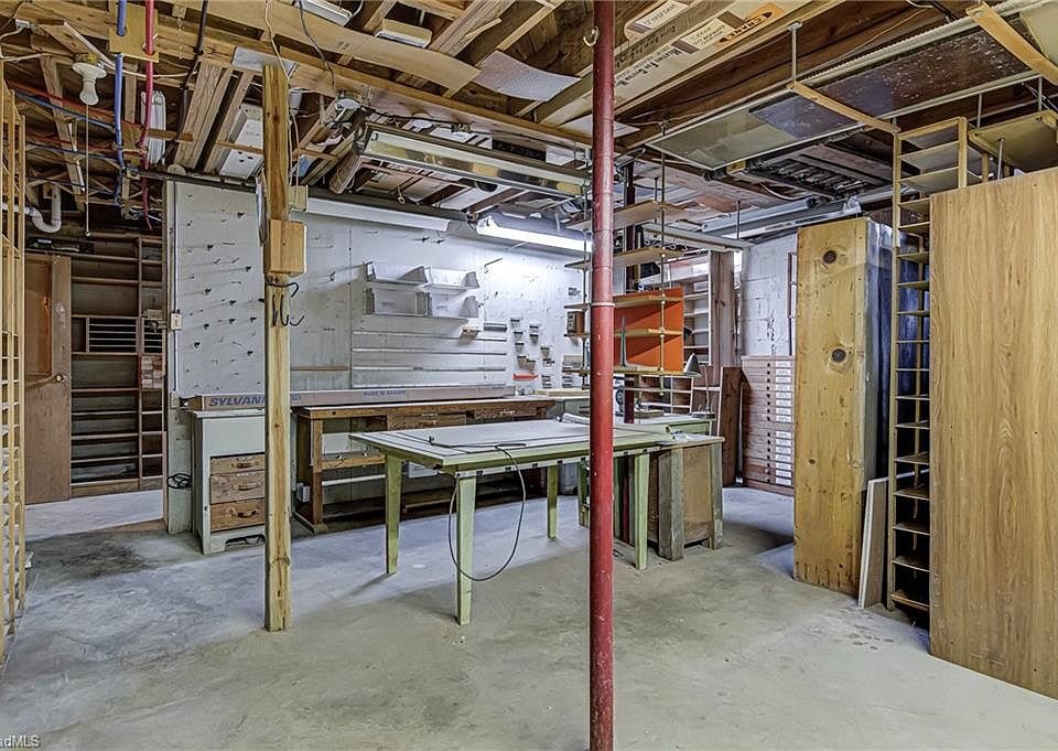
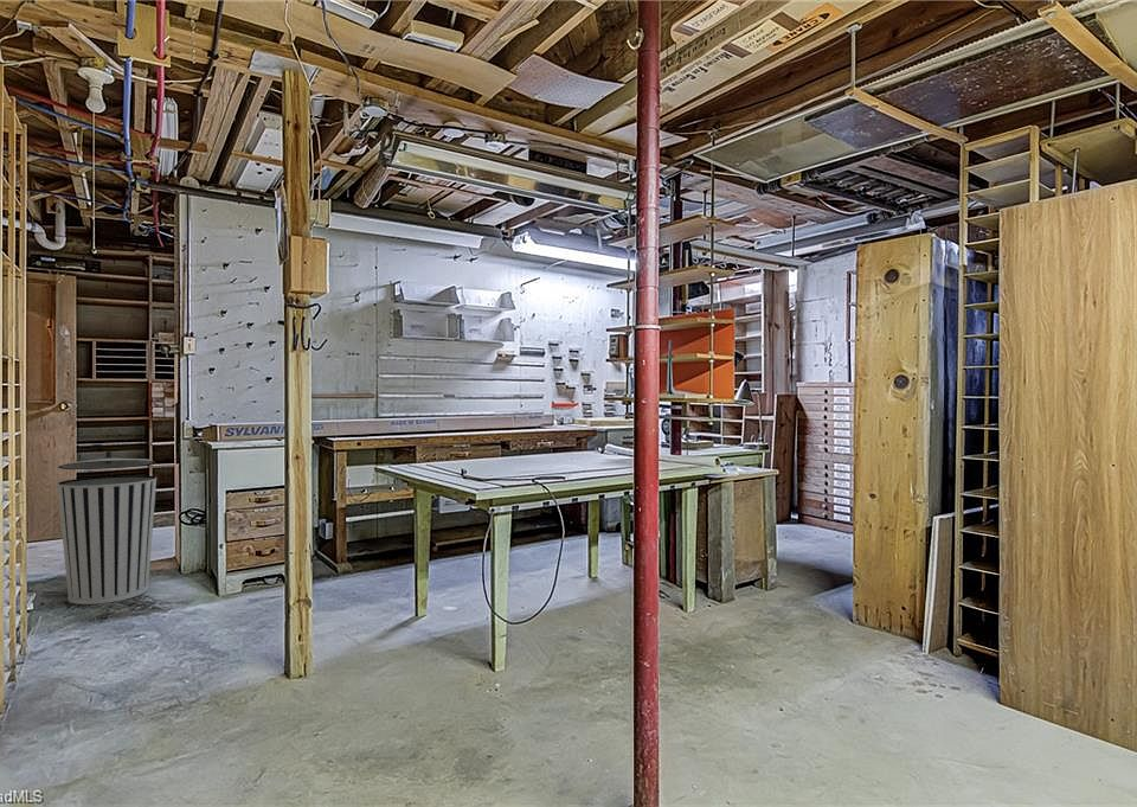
+ trash can (109, 521)
